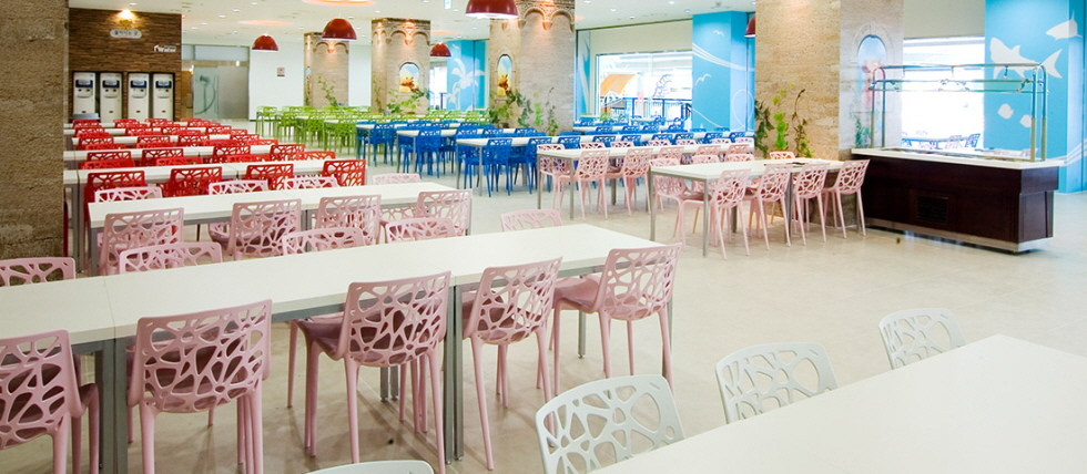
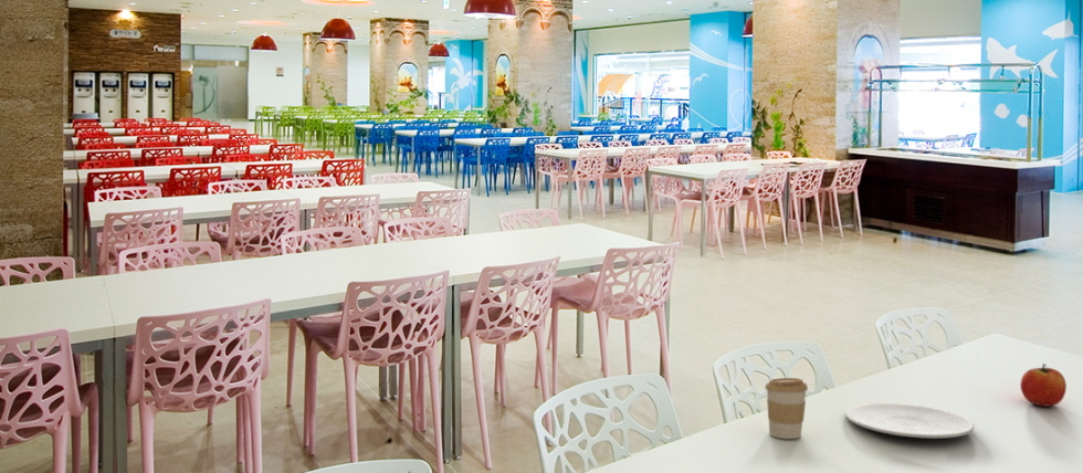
+ coffee cup (786, 406)
+ apple (1043, 383)
+ plate (907, 421)
